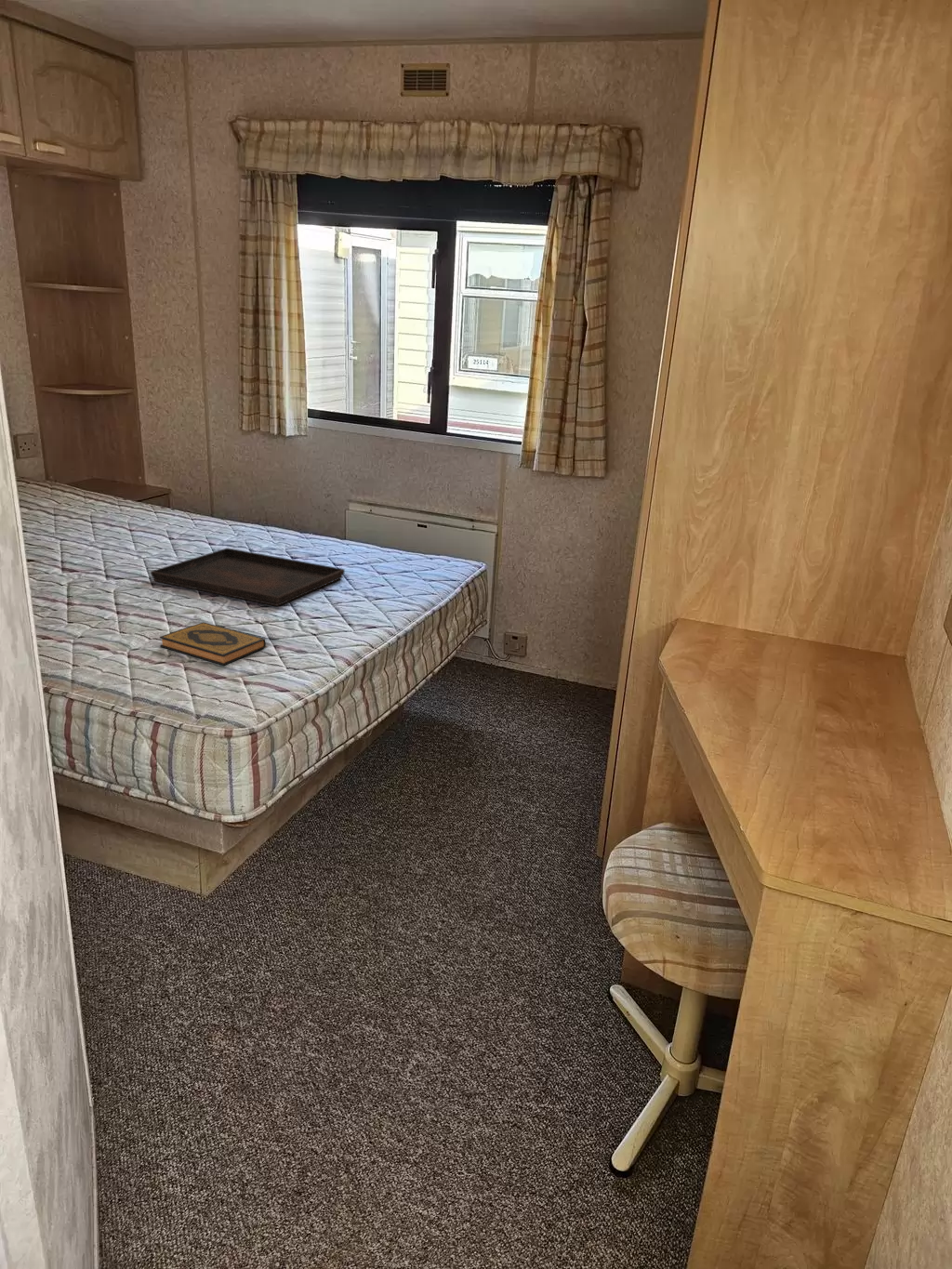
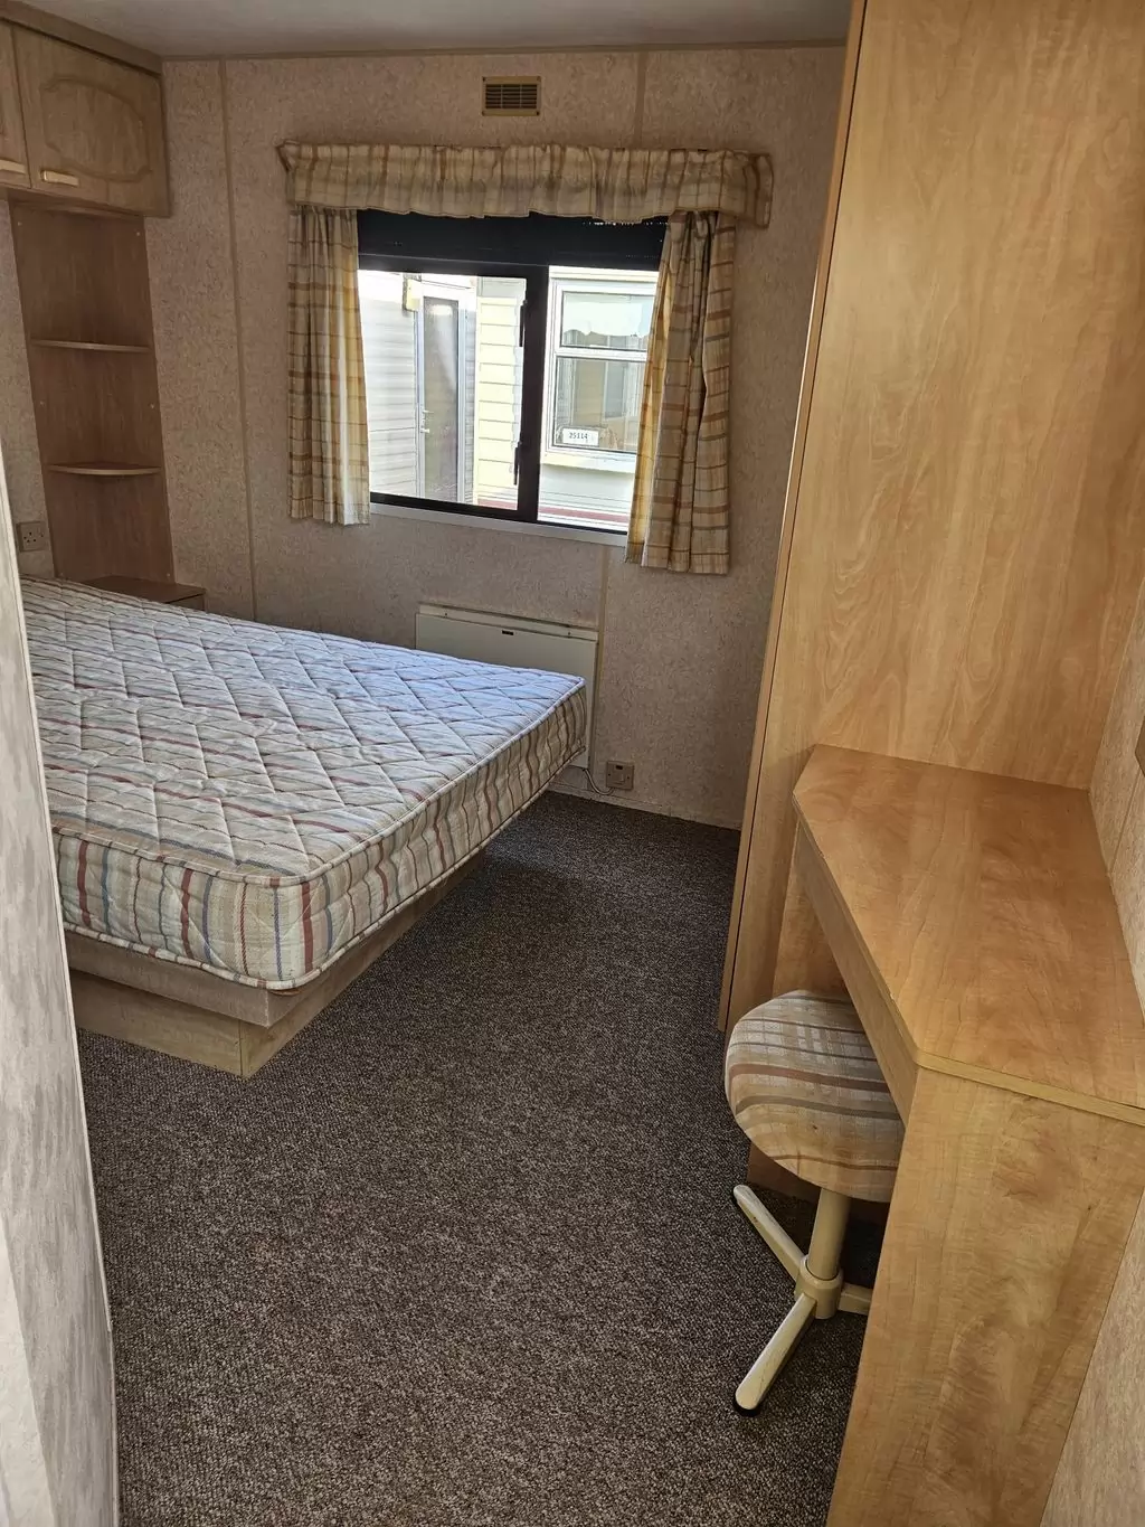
- serving tray (250, 575)
- hardback book (213, 641)
